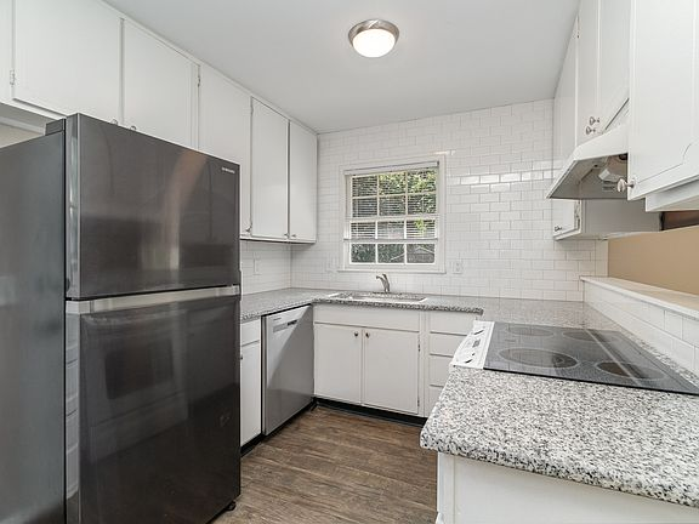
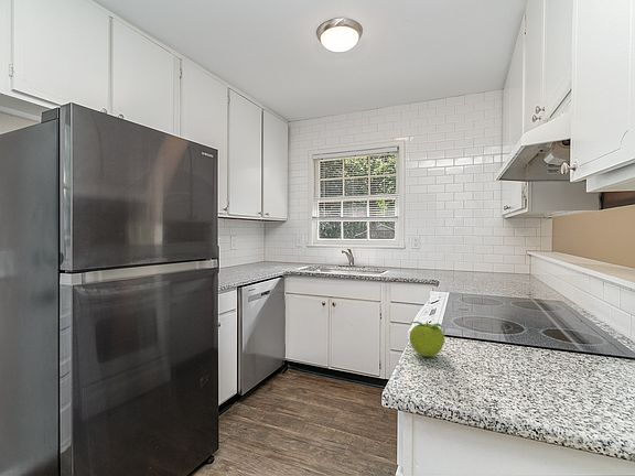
+ fruit (427, 337)
